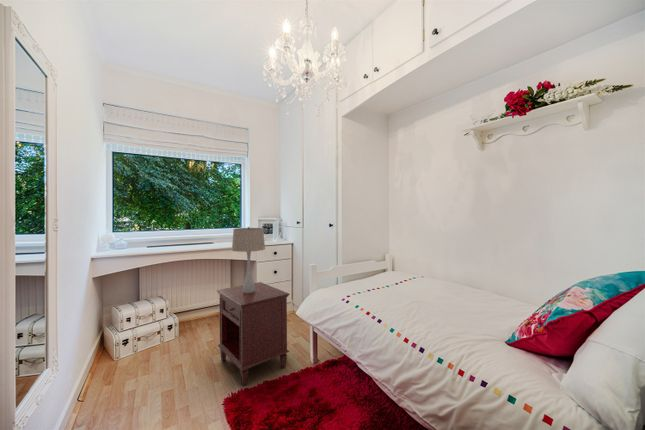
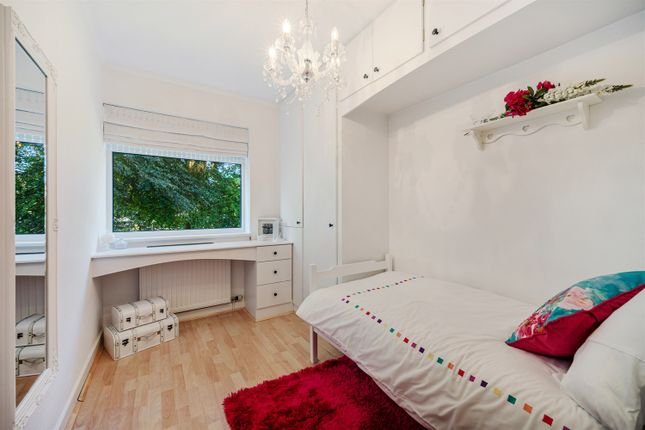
- table lamp (248, 258)
- nightstand (252, 327)
